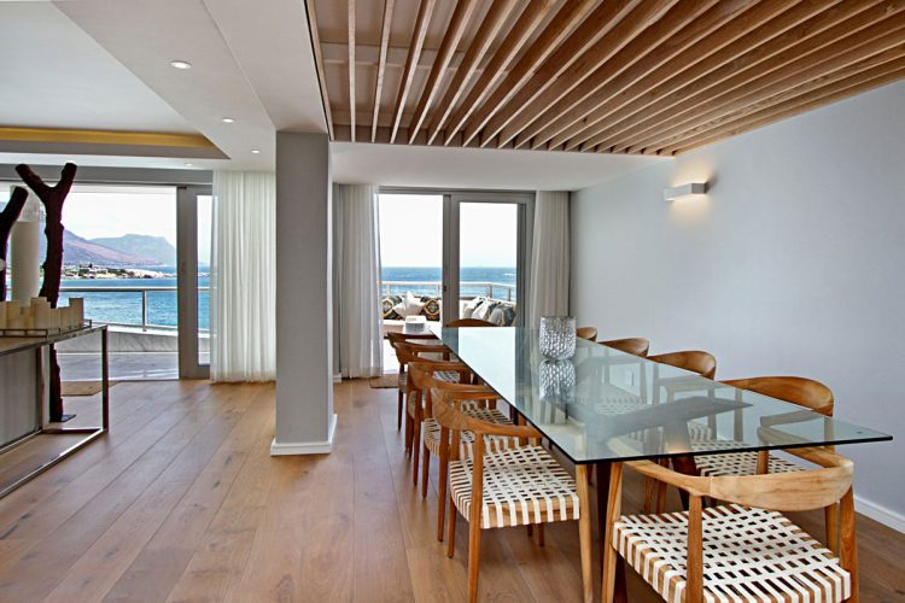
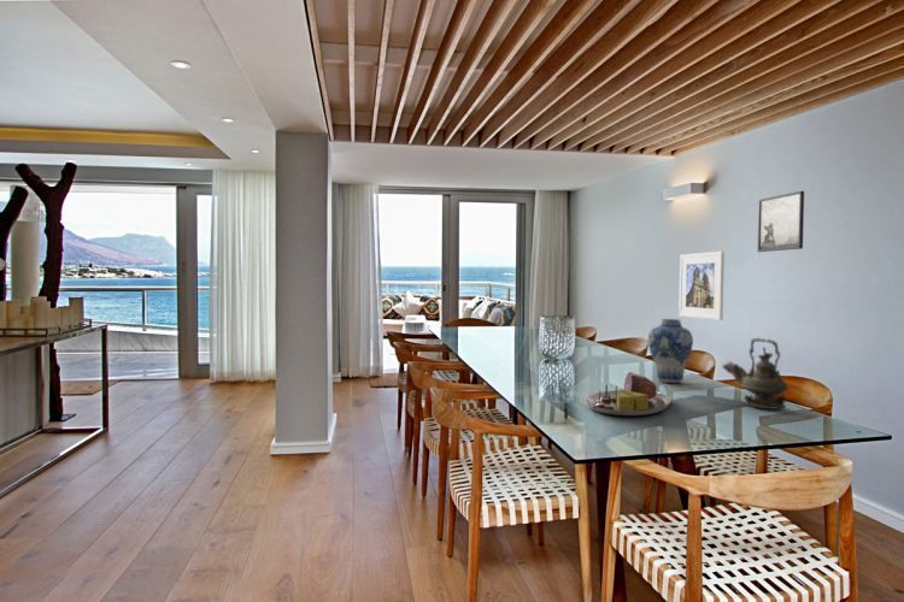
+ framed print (779, 223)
+ serving tray (628, 389)
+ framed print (699, 285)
+ teapot (752, 370)
+ vase (669, 350)
